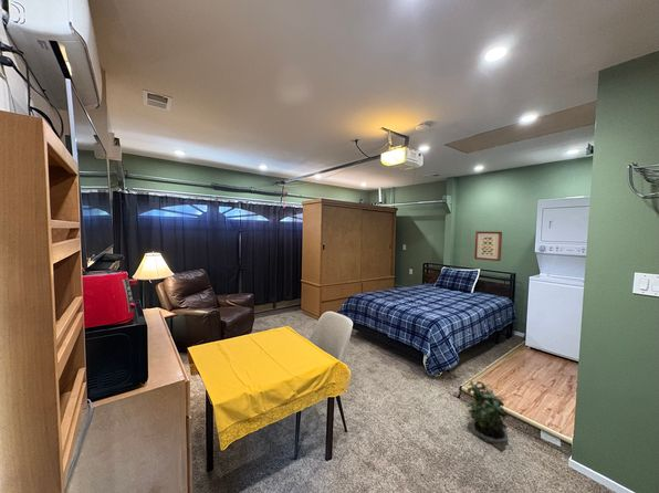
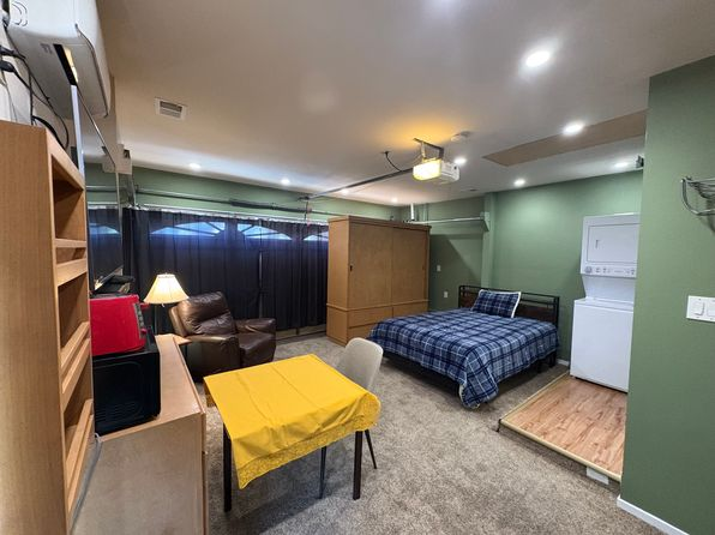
- wall art (488, 245)
- potted plant (487, 408)
